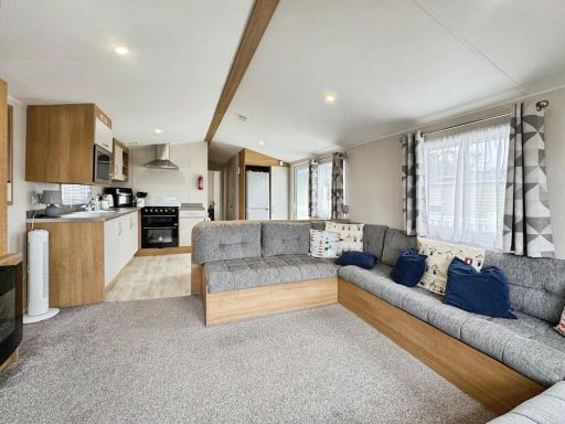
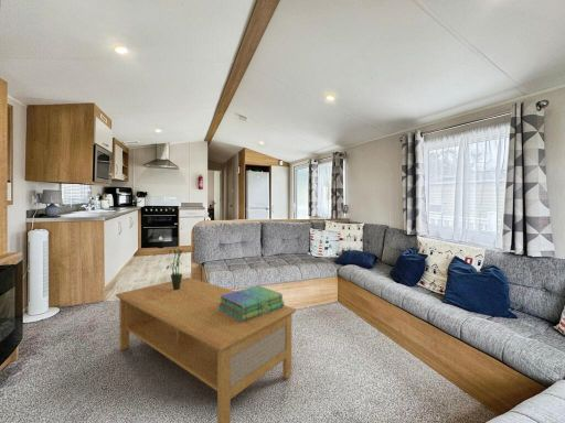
+ potted plant (178, 268)
+ coffee table (199, 330)
+ stack of books (250, 301)
